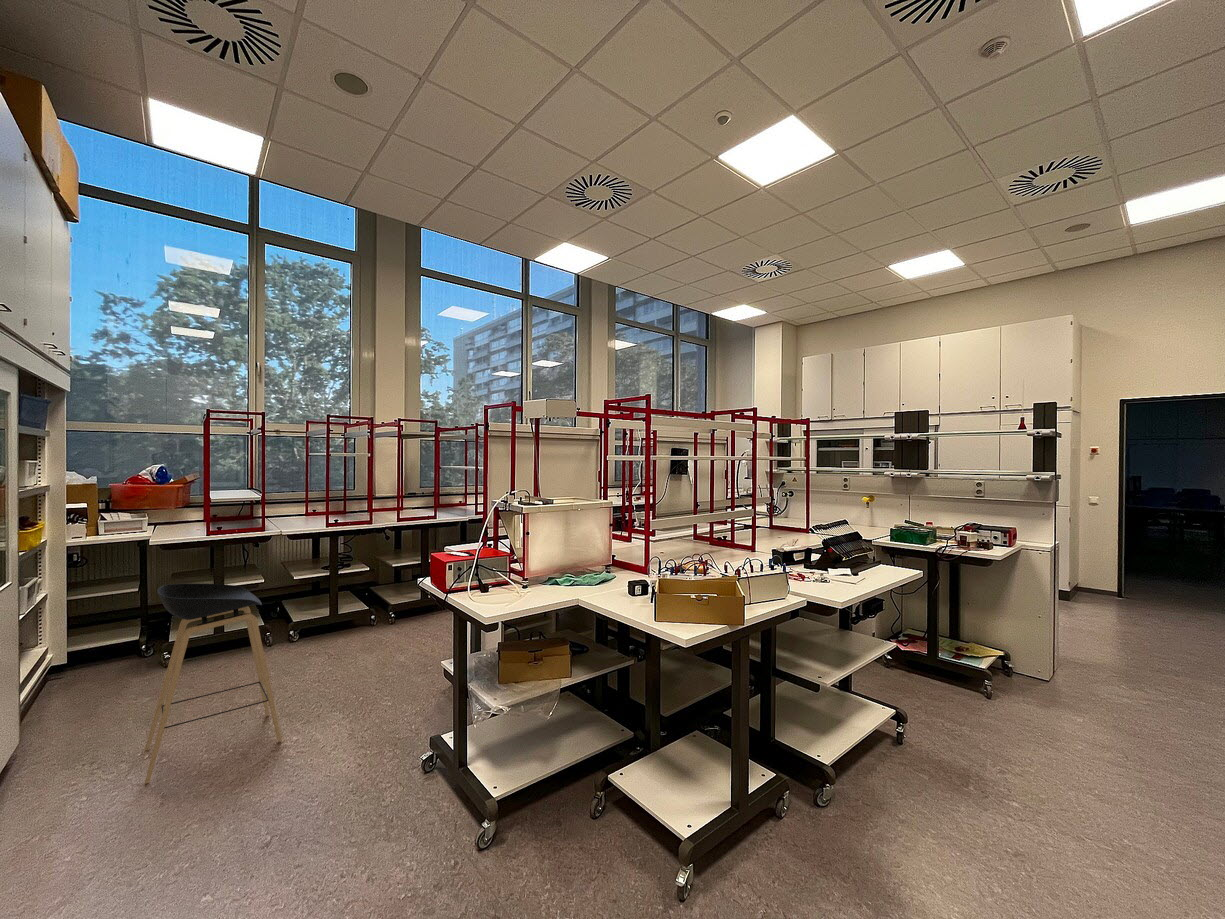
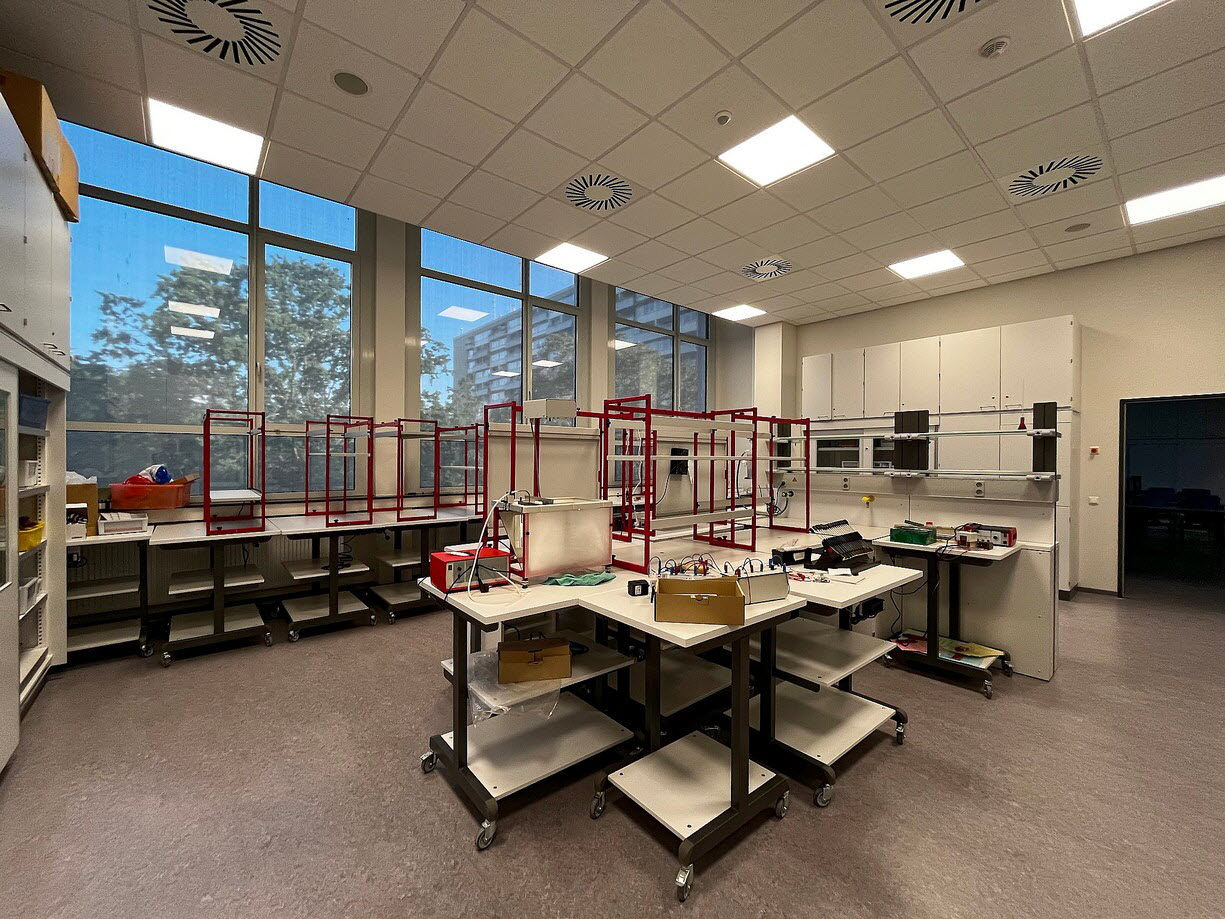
- stool (219, 691)
